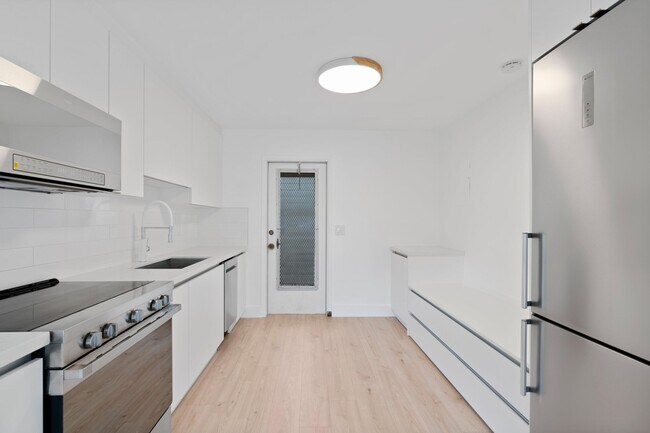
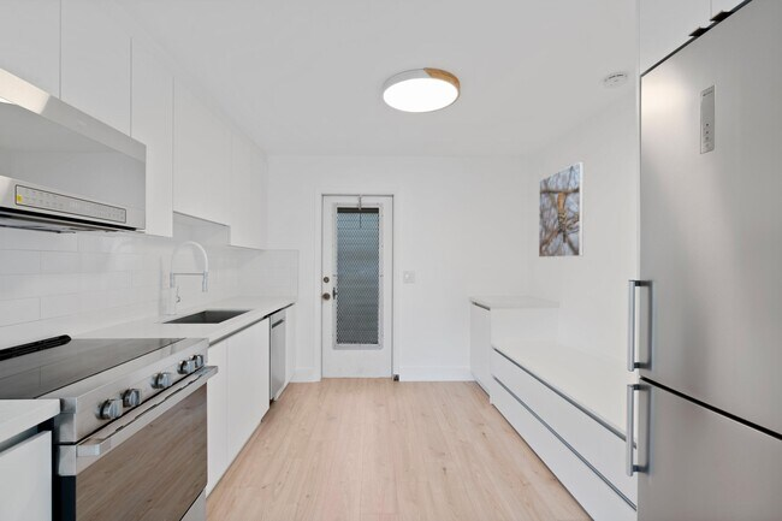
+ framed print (558, 214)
